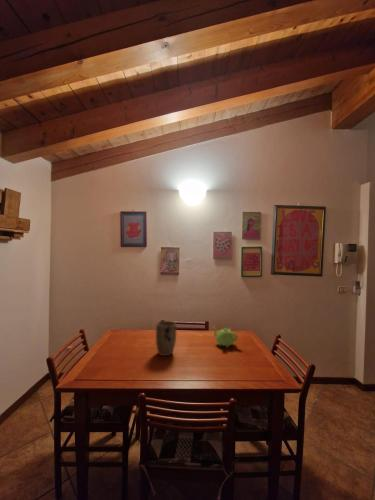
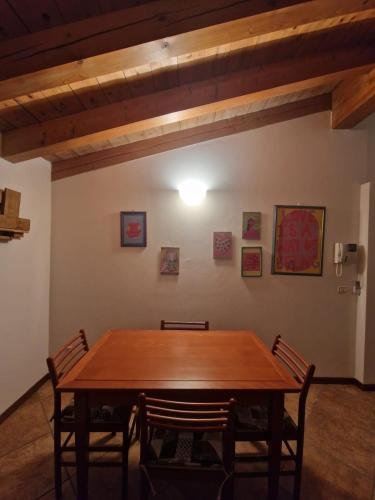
- teapot (224, 336)
- plant pot (165, 338)
